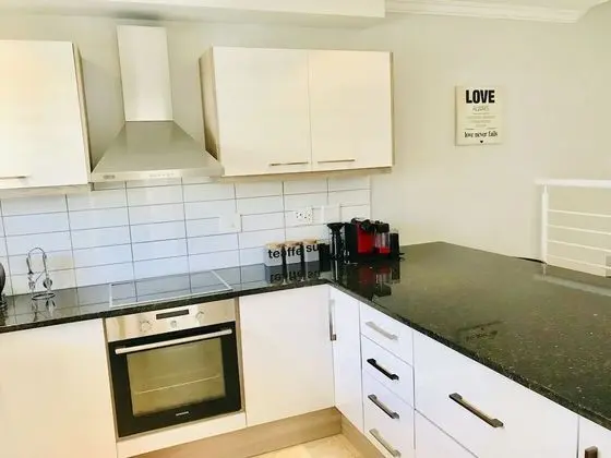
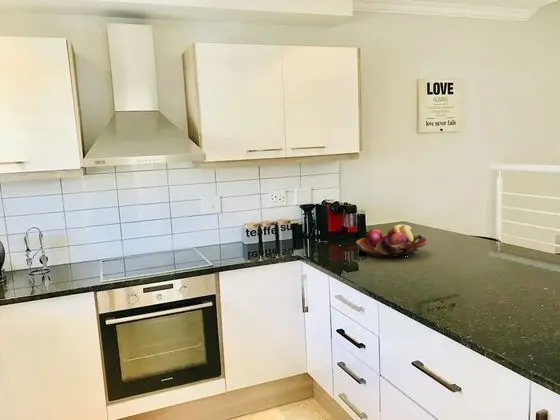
+ fruit basket (393, 239)
